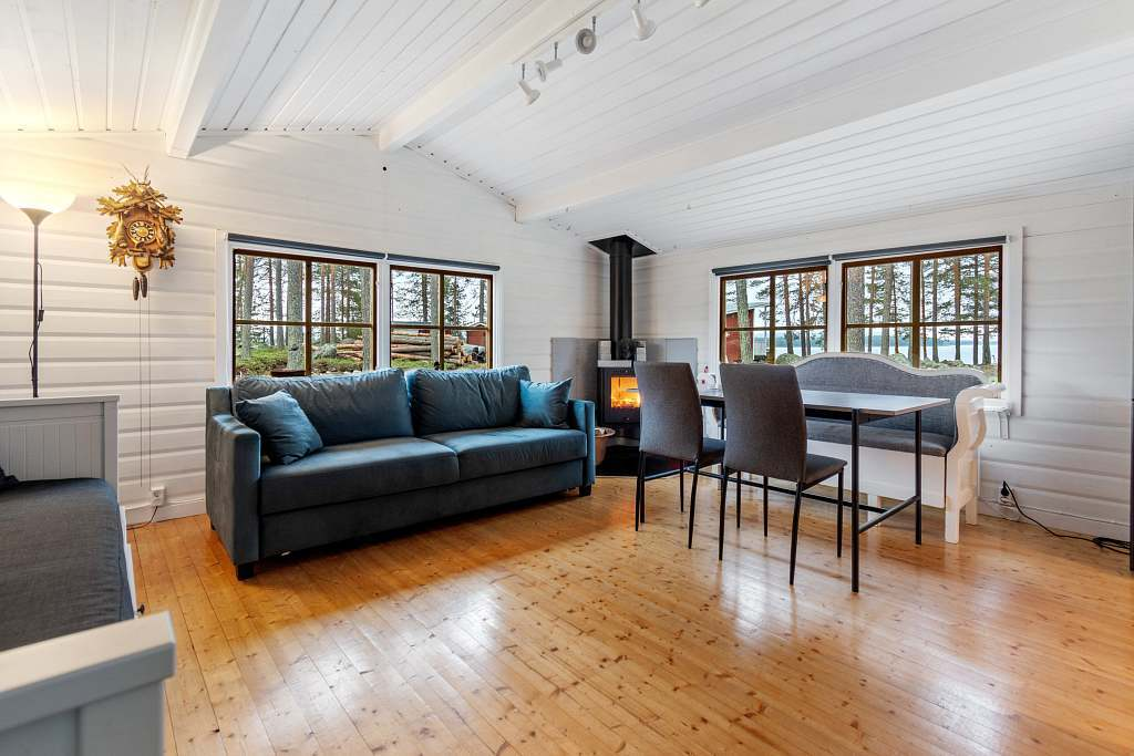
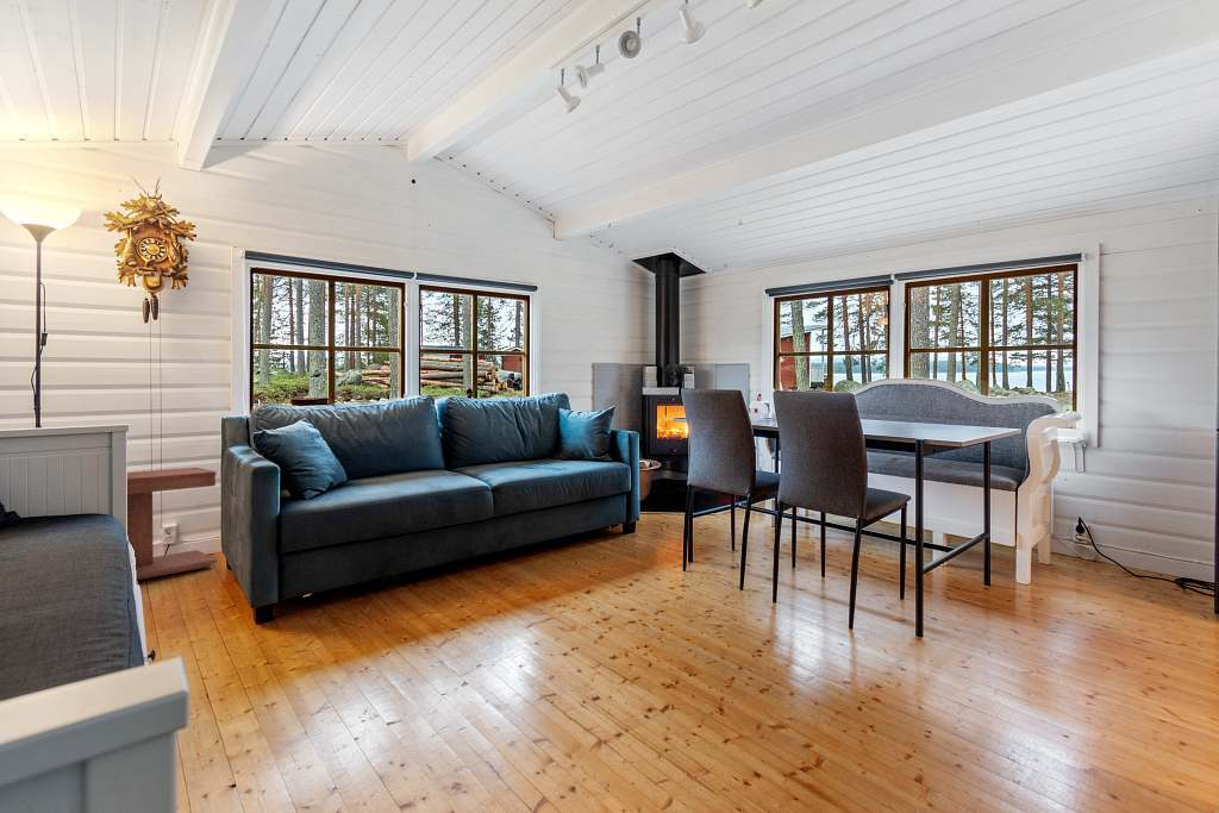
+ side table (151, 521)
